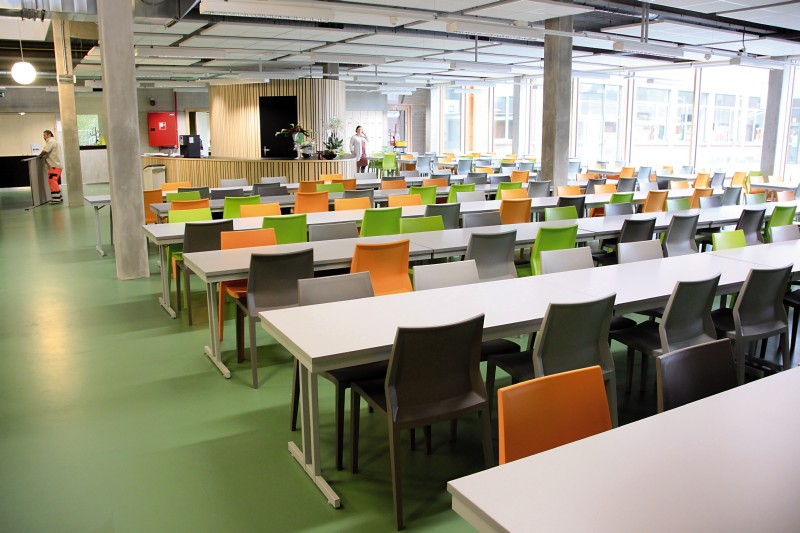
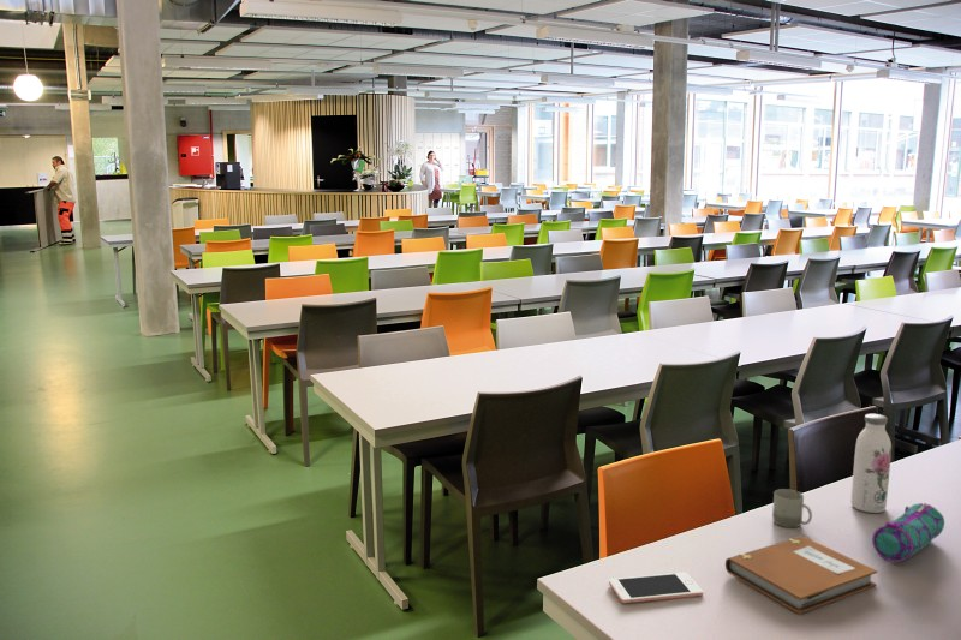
+ notebook (801, 569)
+ cup (793, 509)
+ cell phone (655, 587)
+ pencil case (908, 531)
+ water bottle (872, 461)
